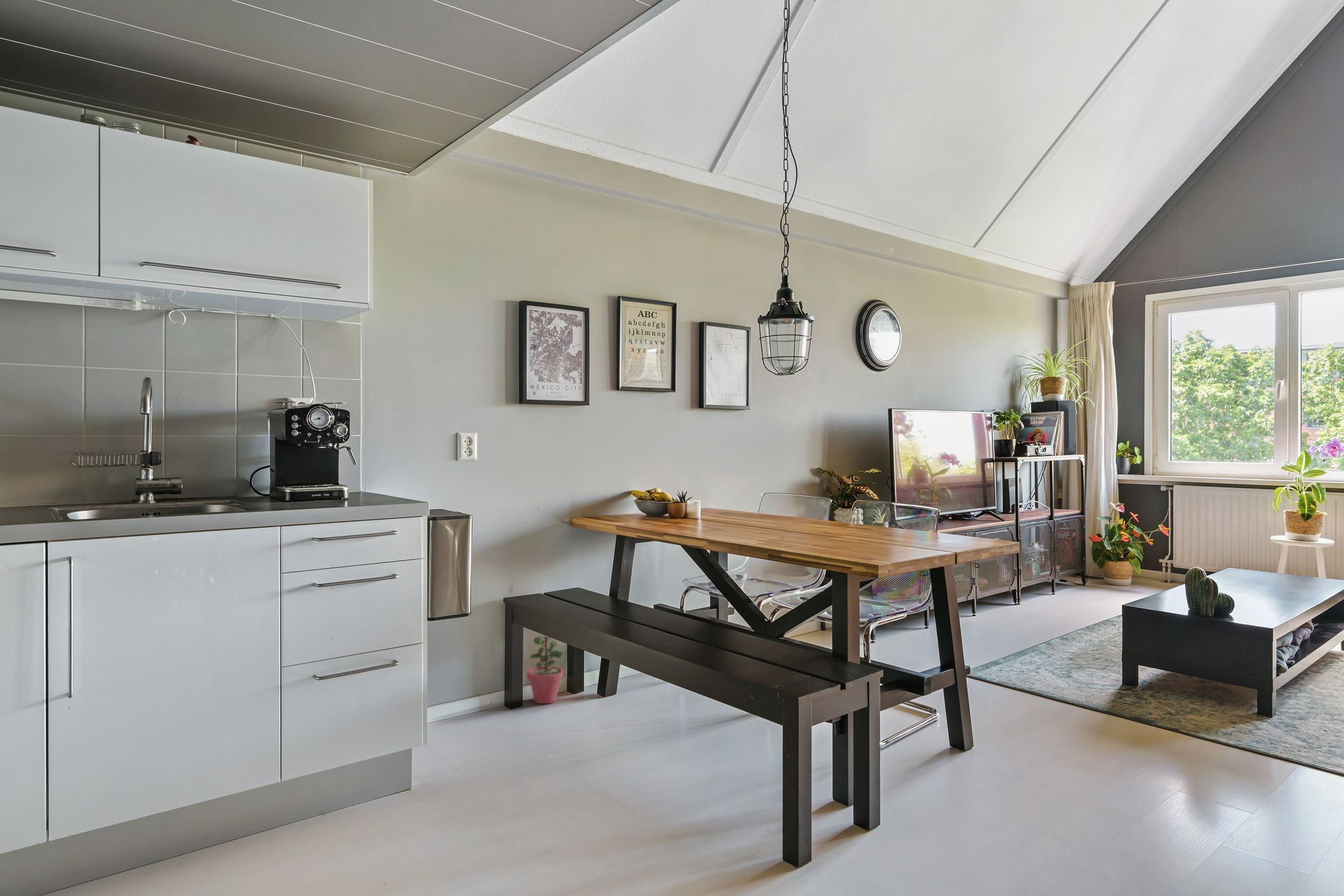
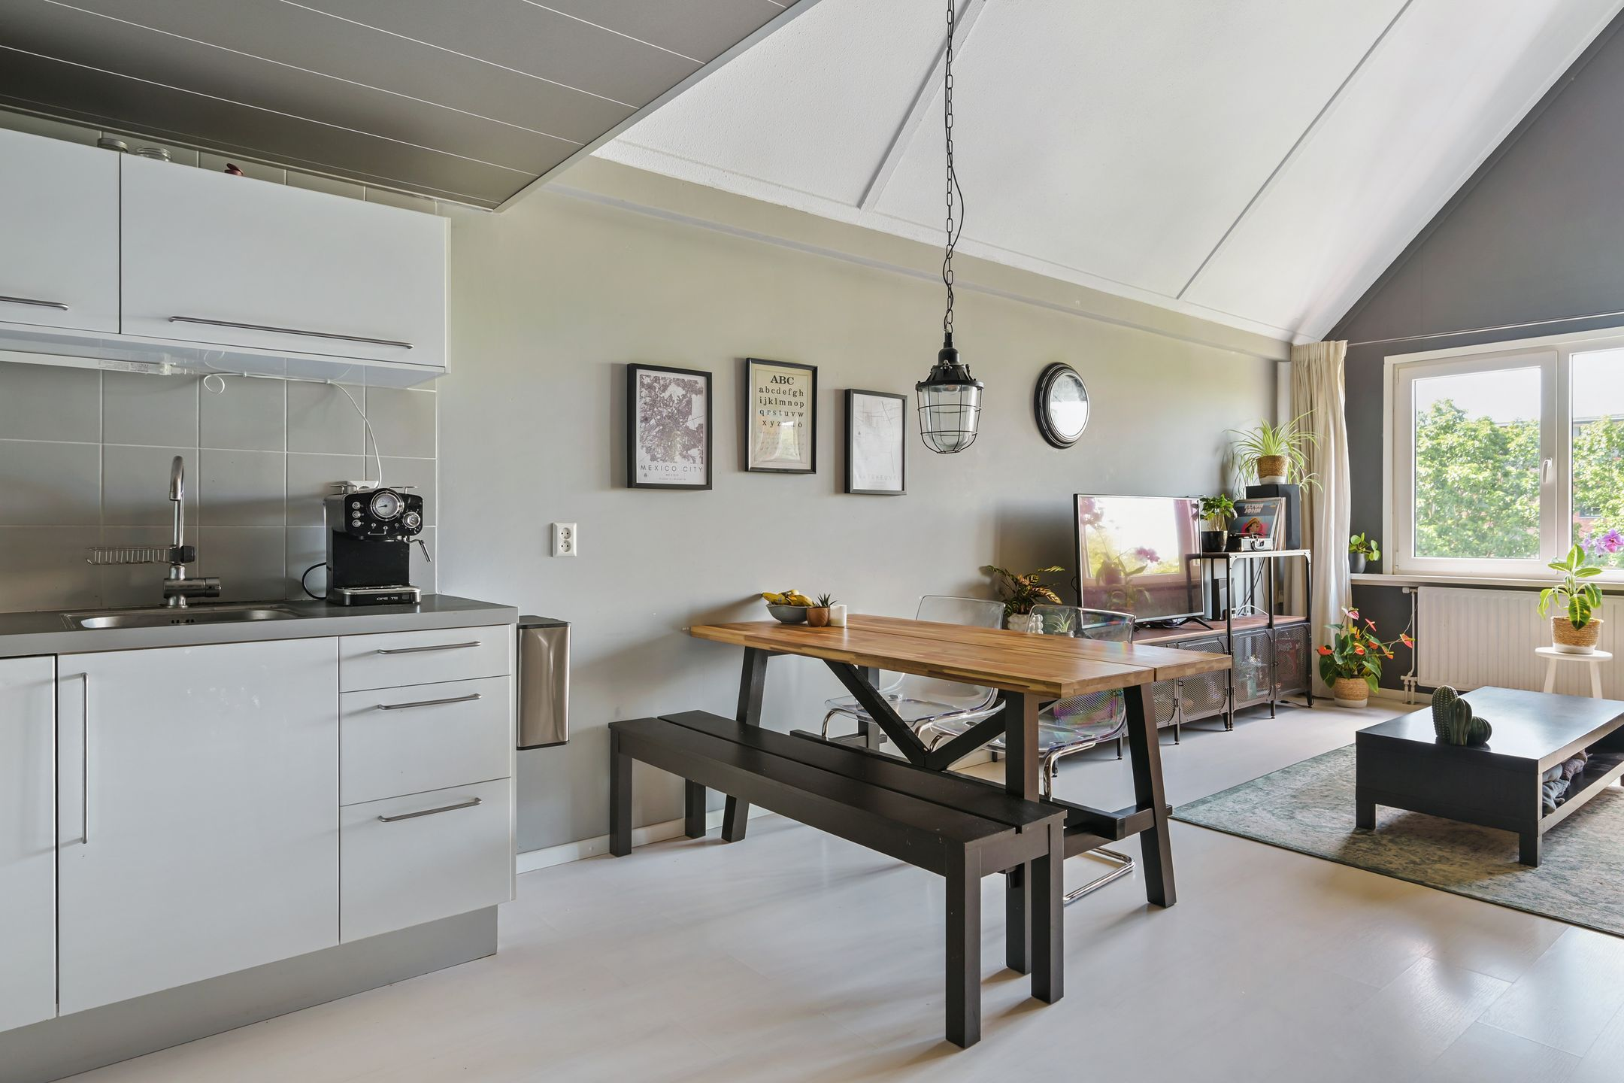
- potted plant (545, 665)
